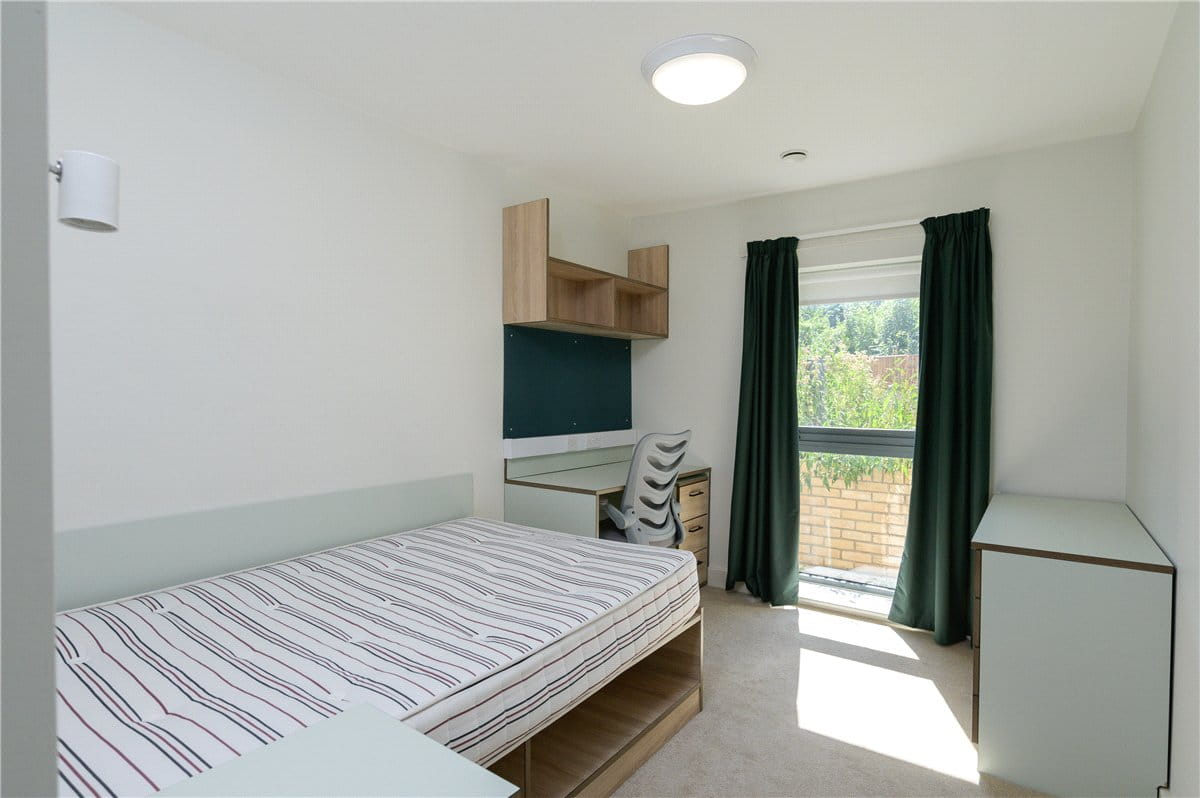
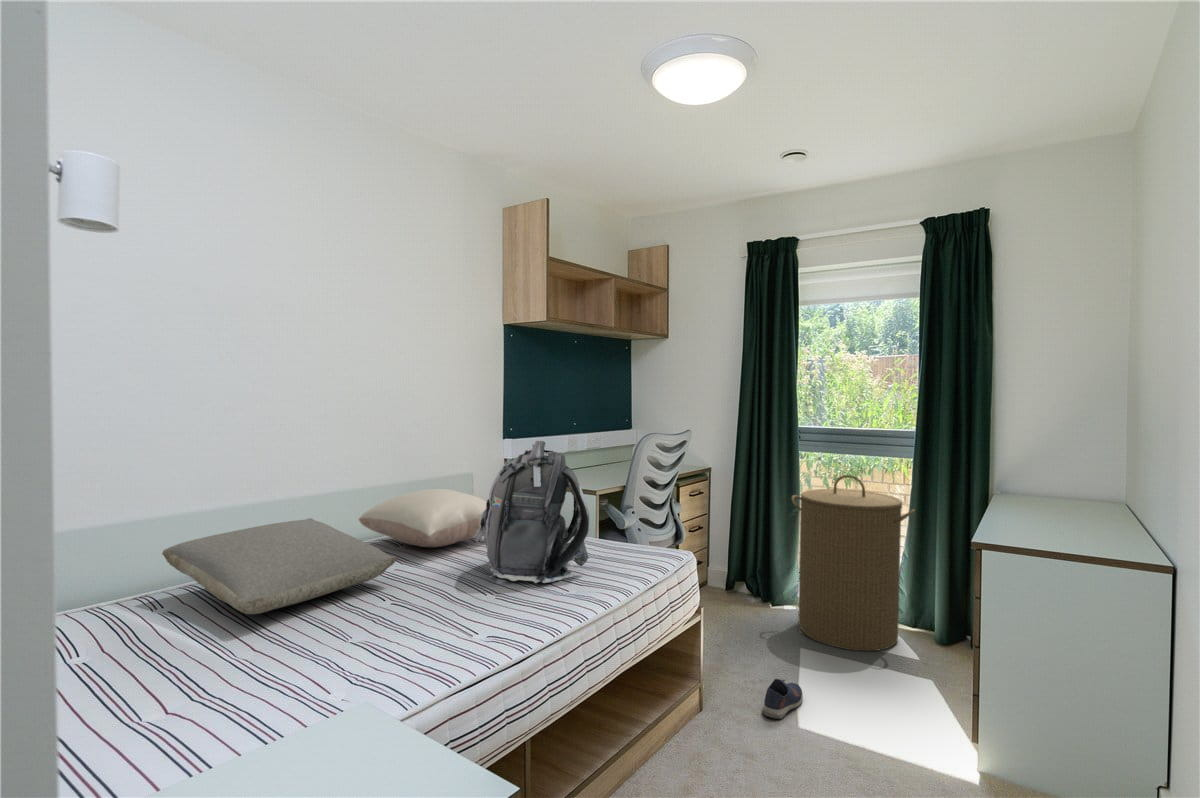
+ backpack (535, 506)
+ pillow (282, 561)
+ shoe (783, 692)
+ pillow (433, 516)
+ laundry hamper (848, 553)
